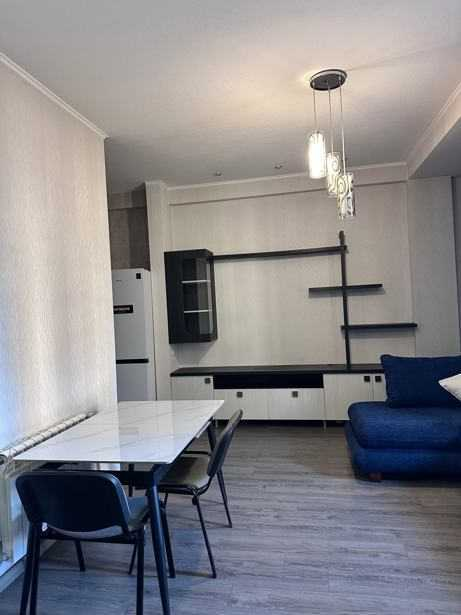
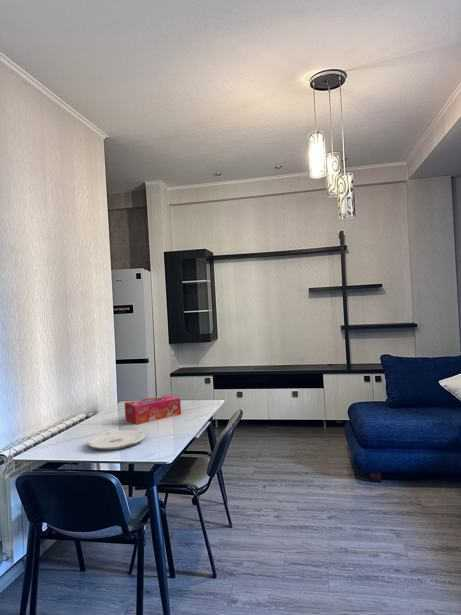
+ tissue box (153, 408)
+ plate (116, 440)
